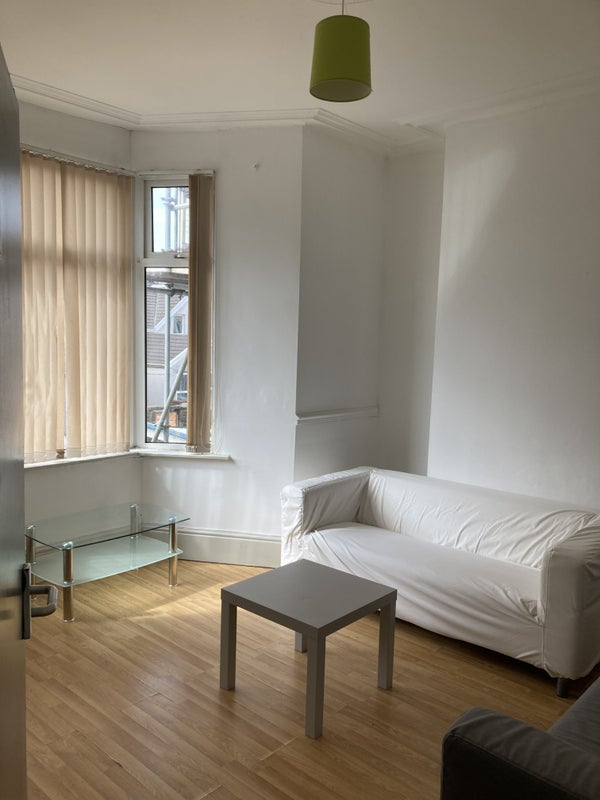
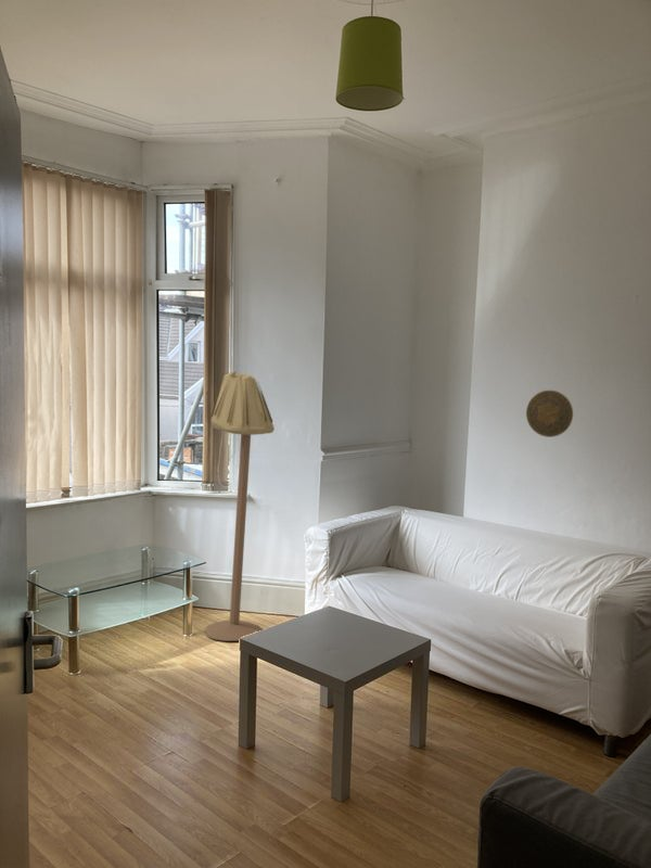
+ floor lamp (241, 501)
+ decorative plate (548, 413)
